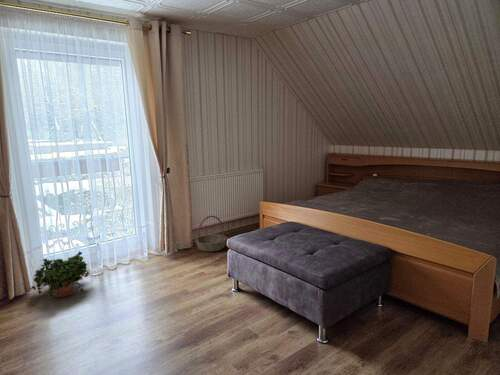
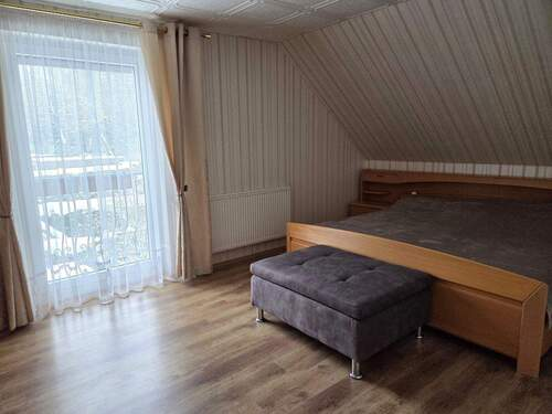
- basket (210, 234)
- potted plant (60, 276)
